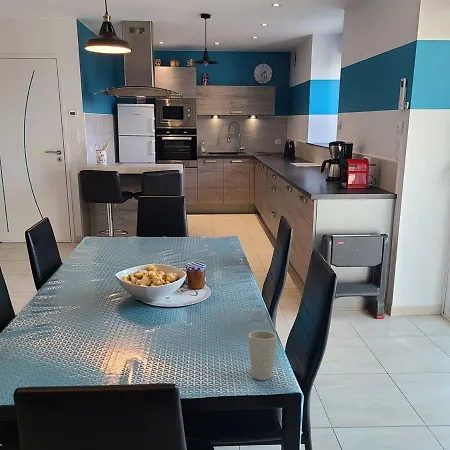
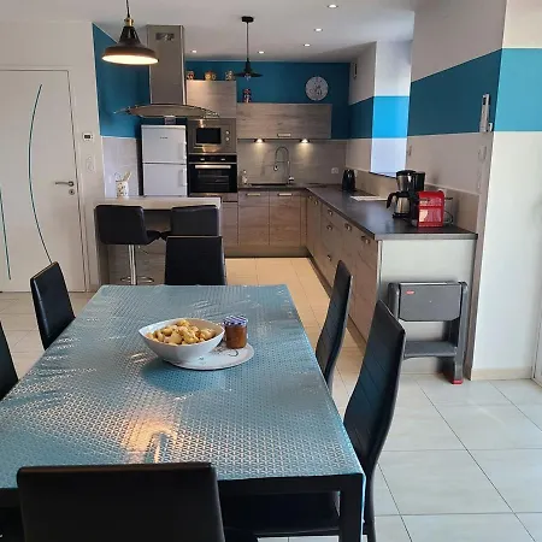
- cup (262, 353)
